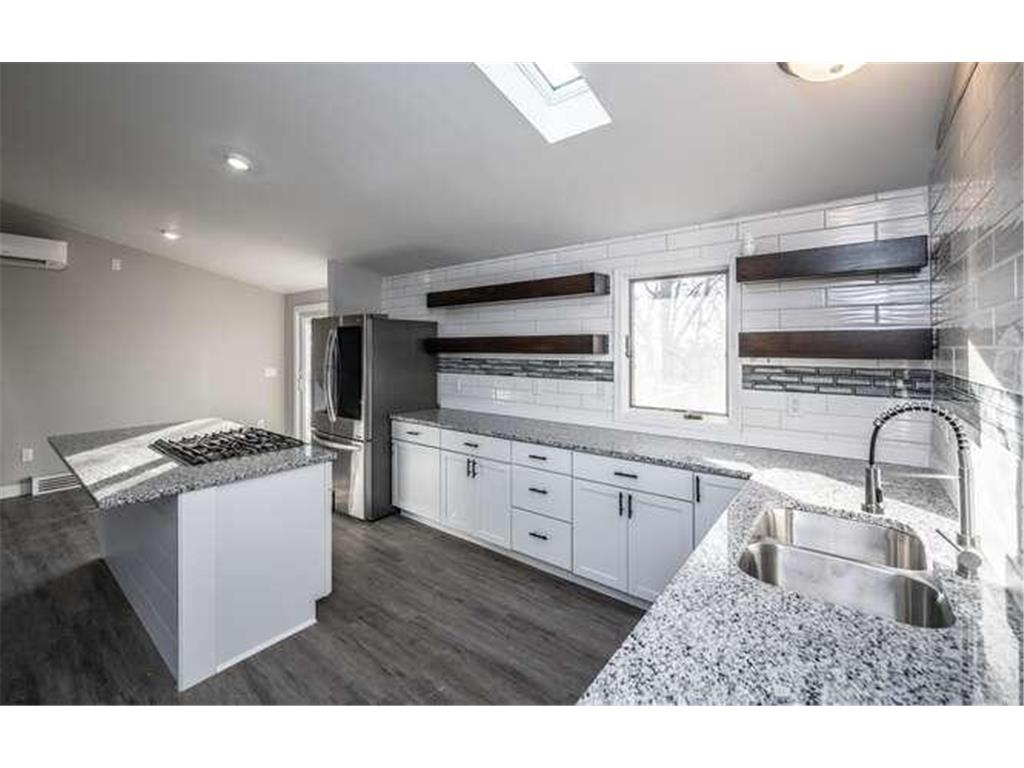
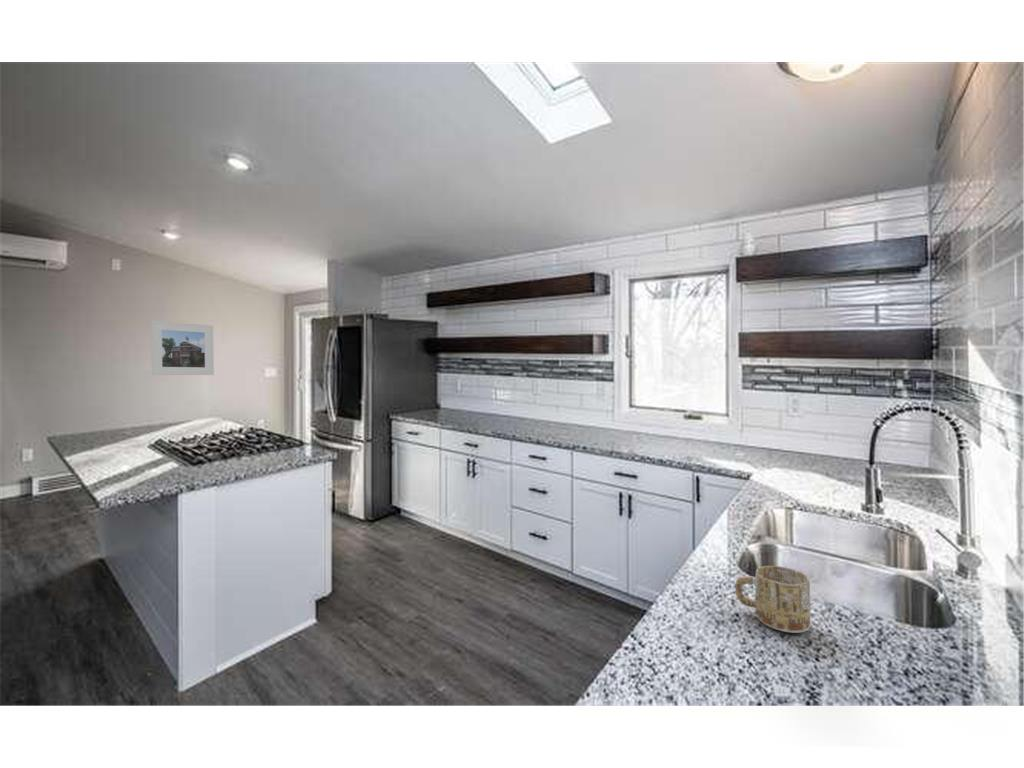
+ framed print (183, 349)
+ mug (771, 595)
